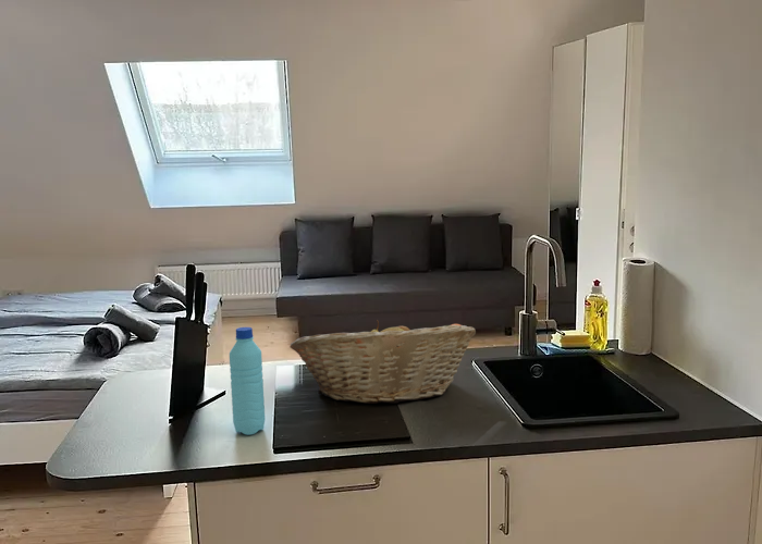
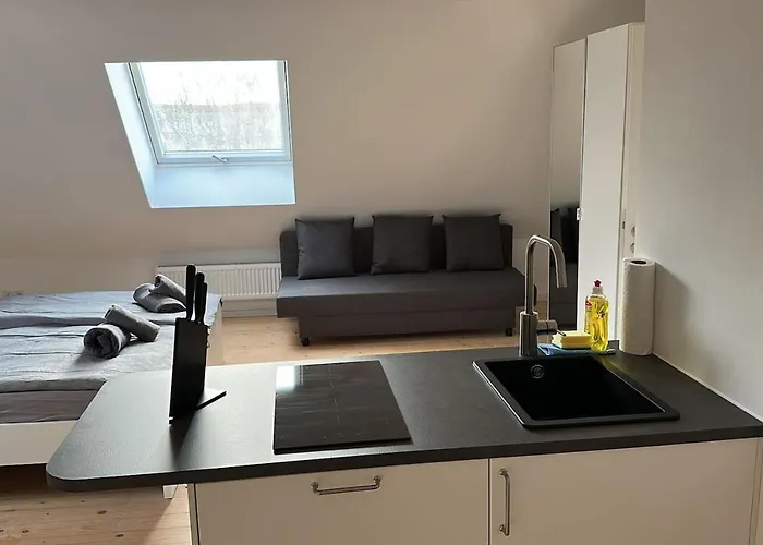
- water bottle (246, 380)
- fruit basket (383, 353)
